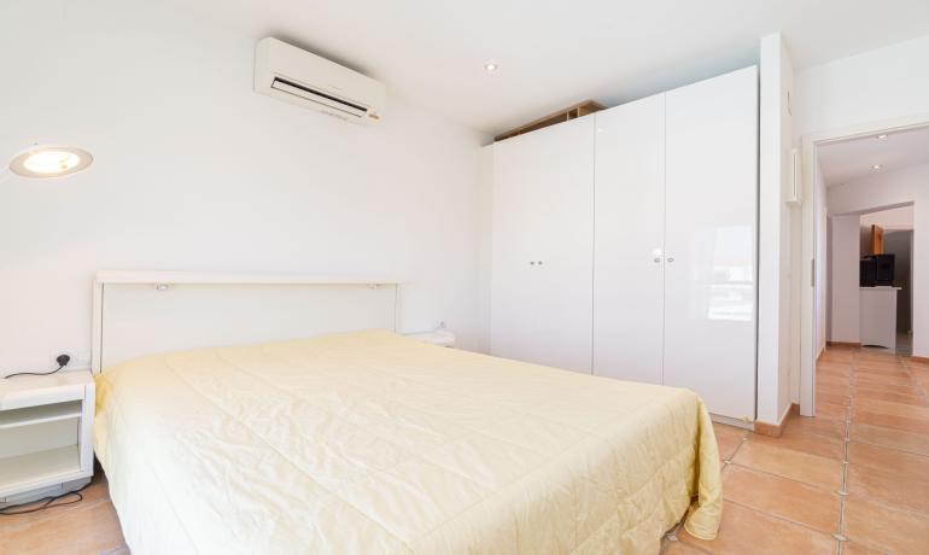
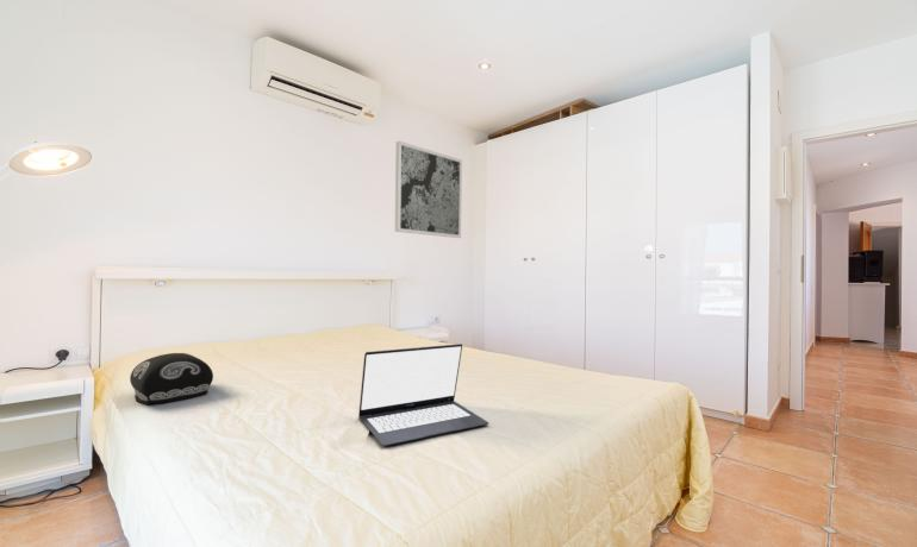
+ wall art (430, 193)
+ laptop (423, 386)
+ cushion (171, 373)
